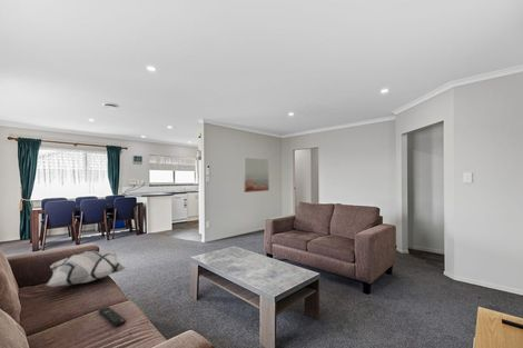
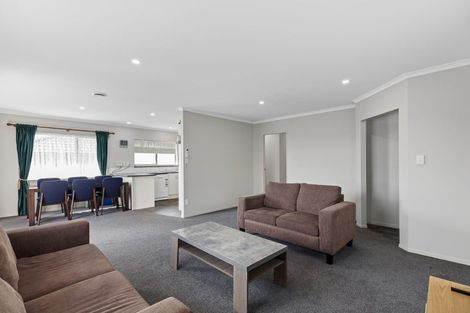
- decorative pillow (87, 267)
- wall art (256, 175)
- remote control (111, 316)
